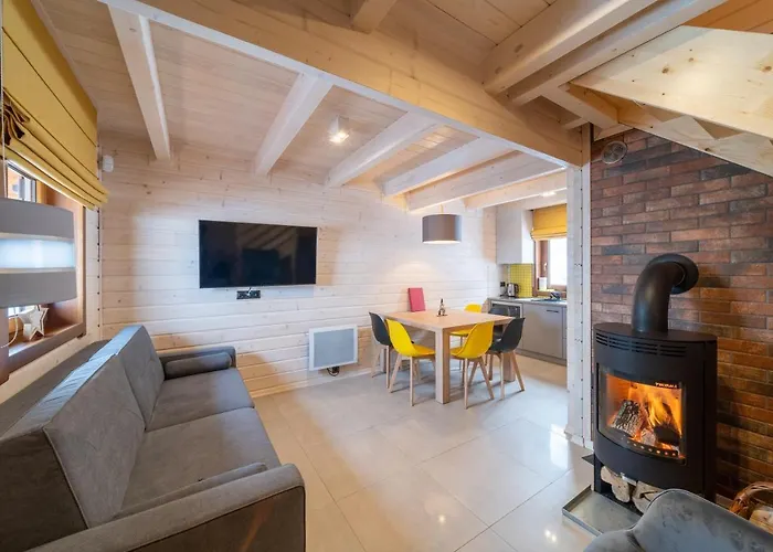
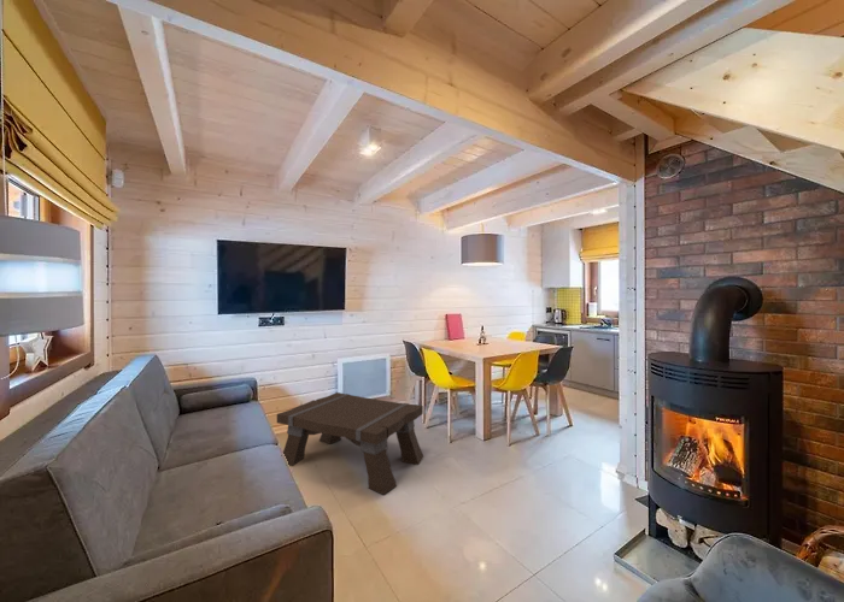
+ coffee table (352, 435)
